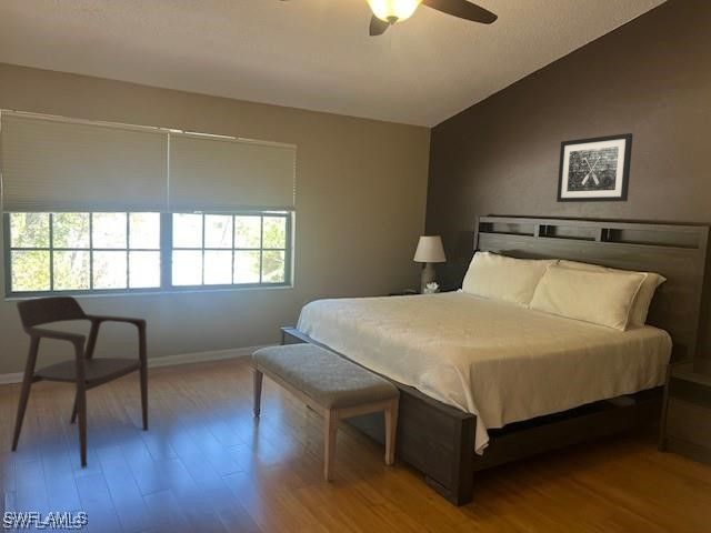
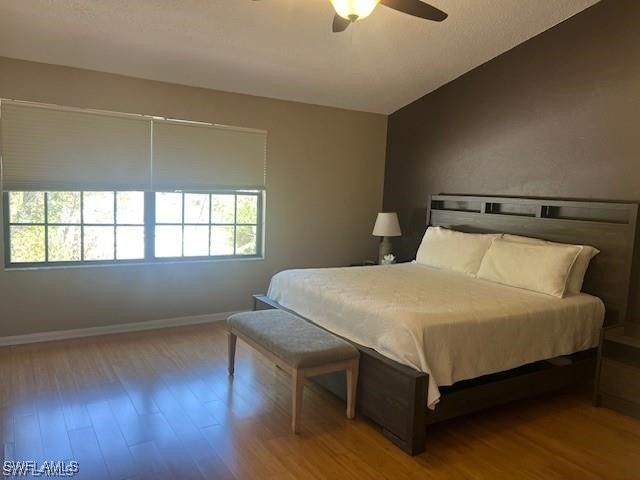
- wall art (592, 170)
- armchair (78, 372)
